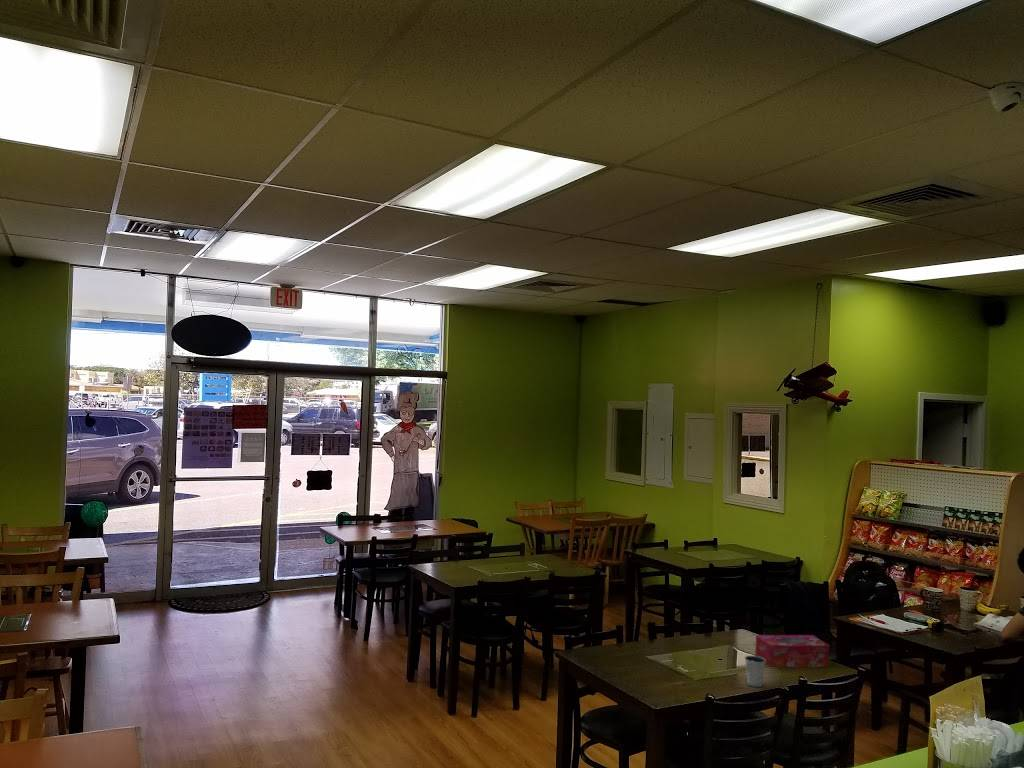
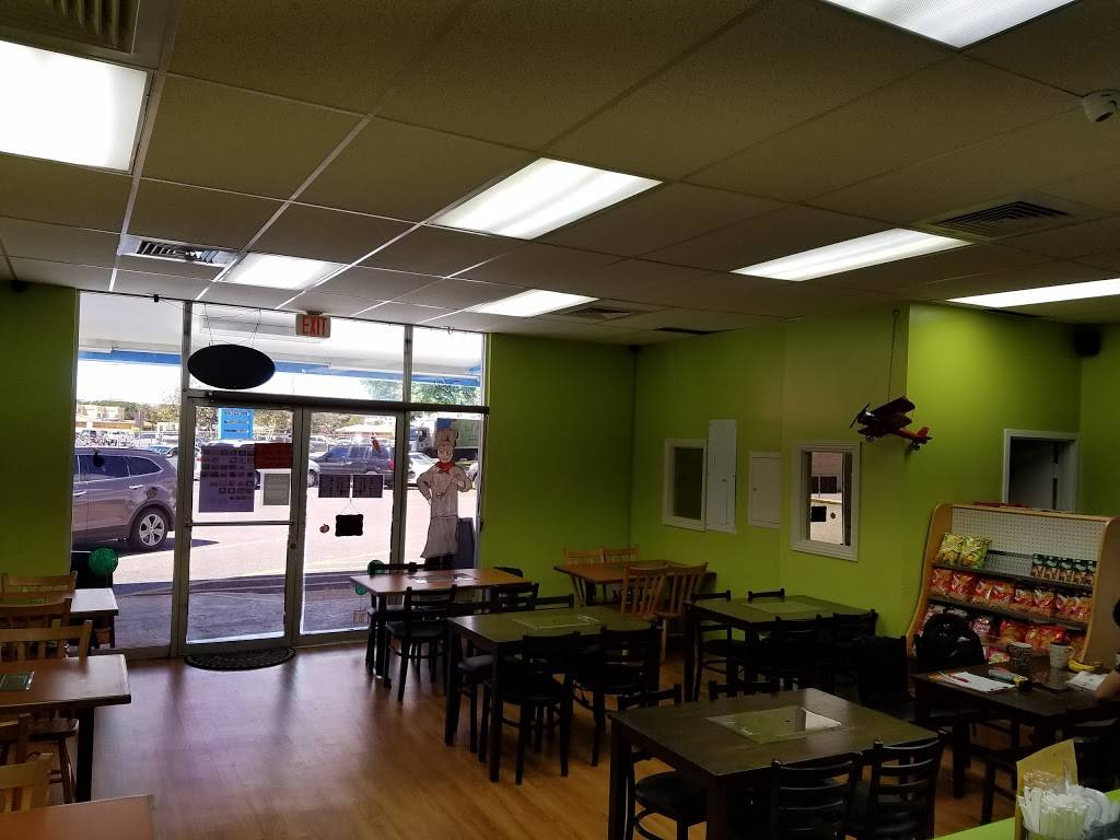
- tissue box (791, 650)
- dixie cup (754, 671)
